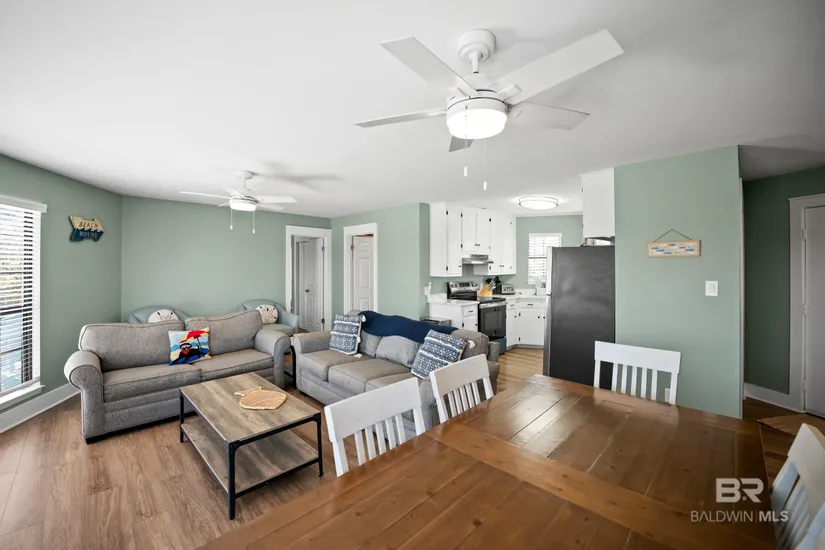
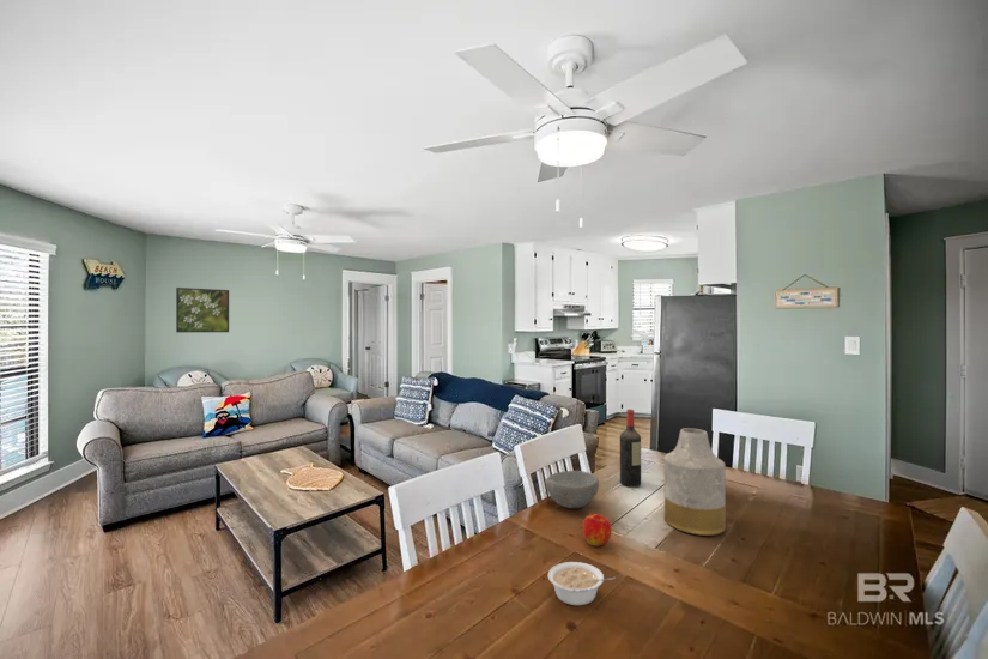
+ vase (693, 476)
+ legume (577, 582)
+ bowl (571, 490)
+ apple (596, 530)
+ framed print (202, 310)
+ wine bottle (630, 446)
